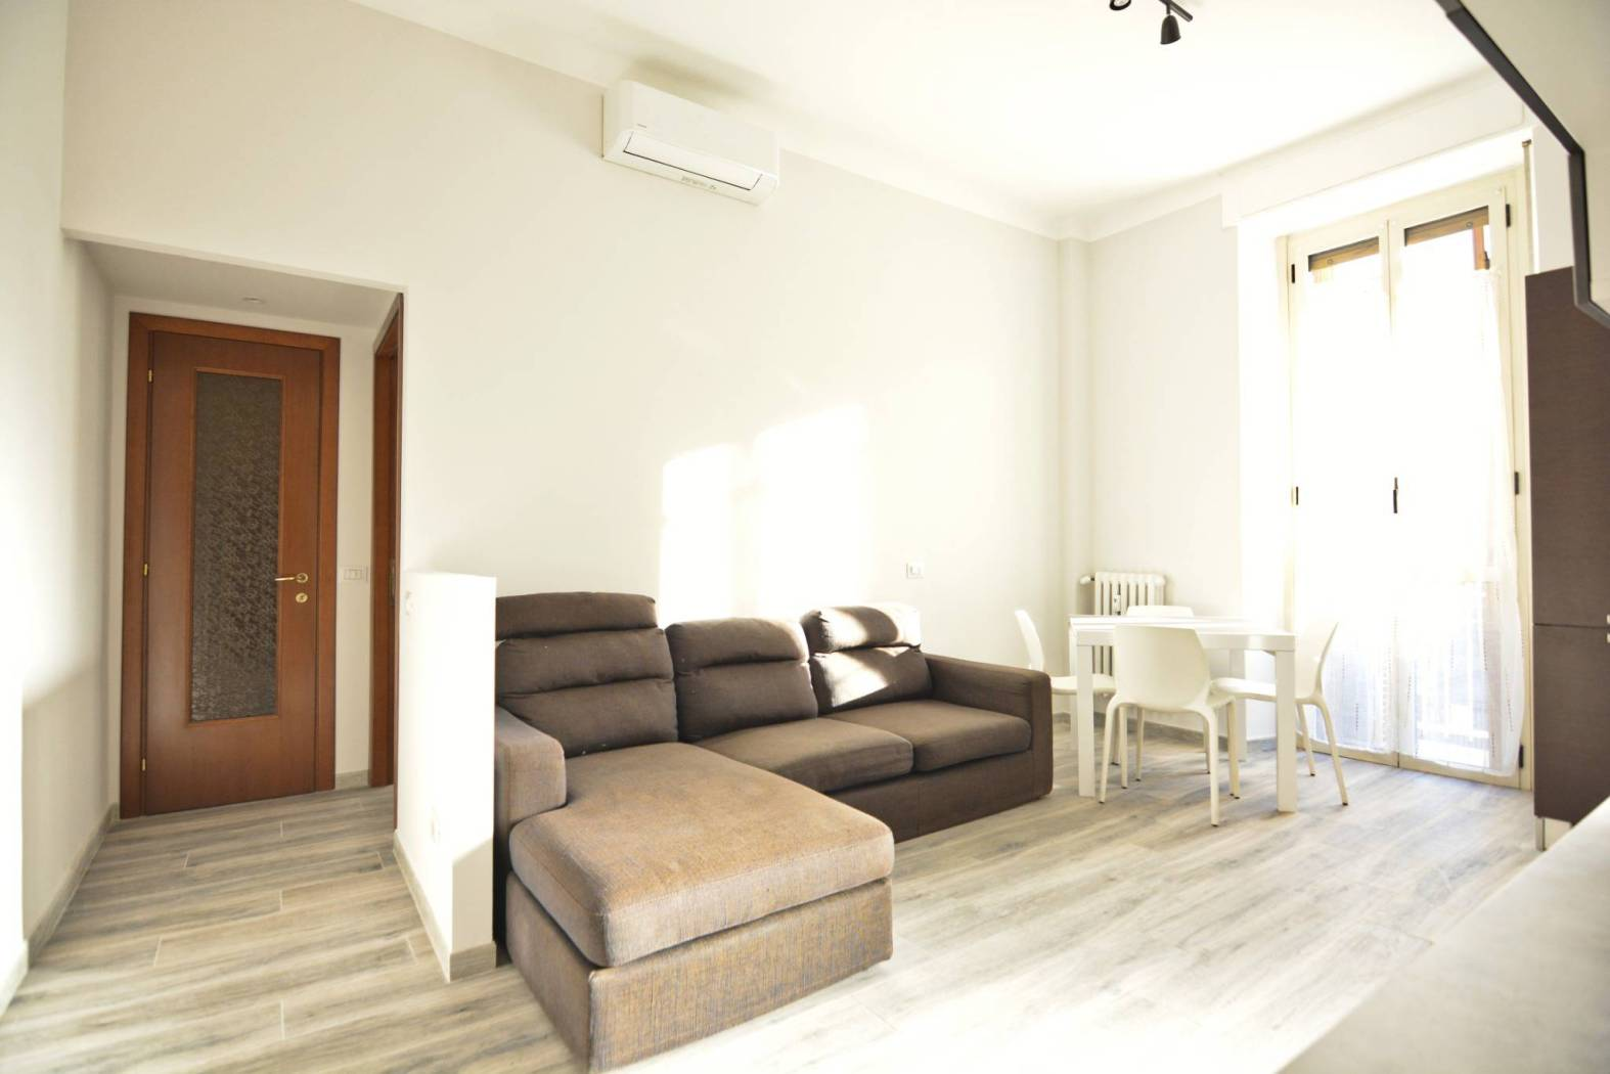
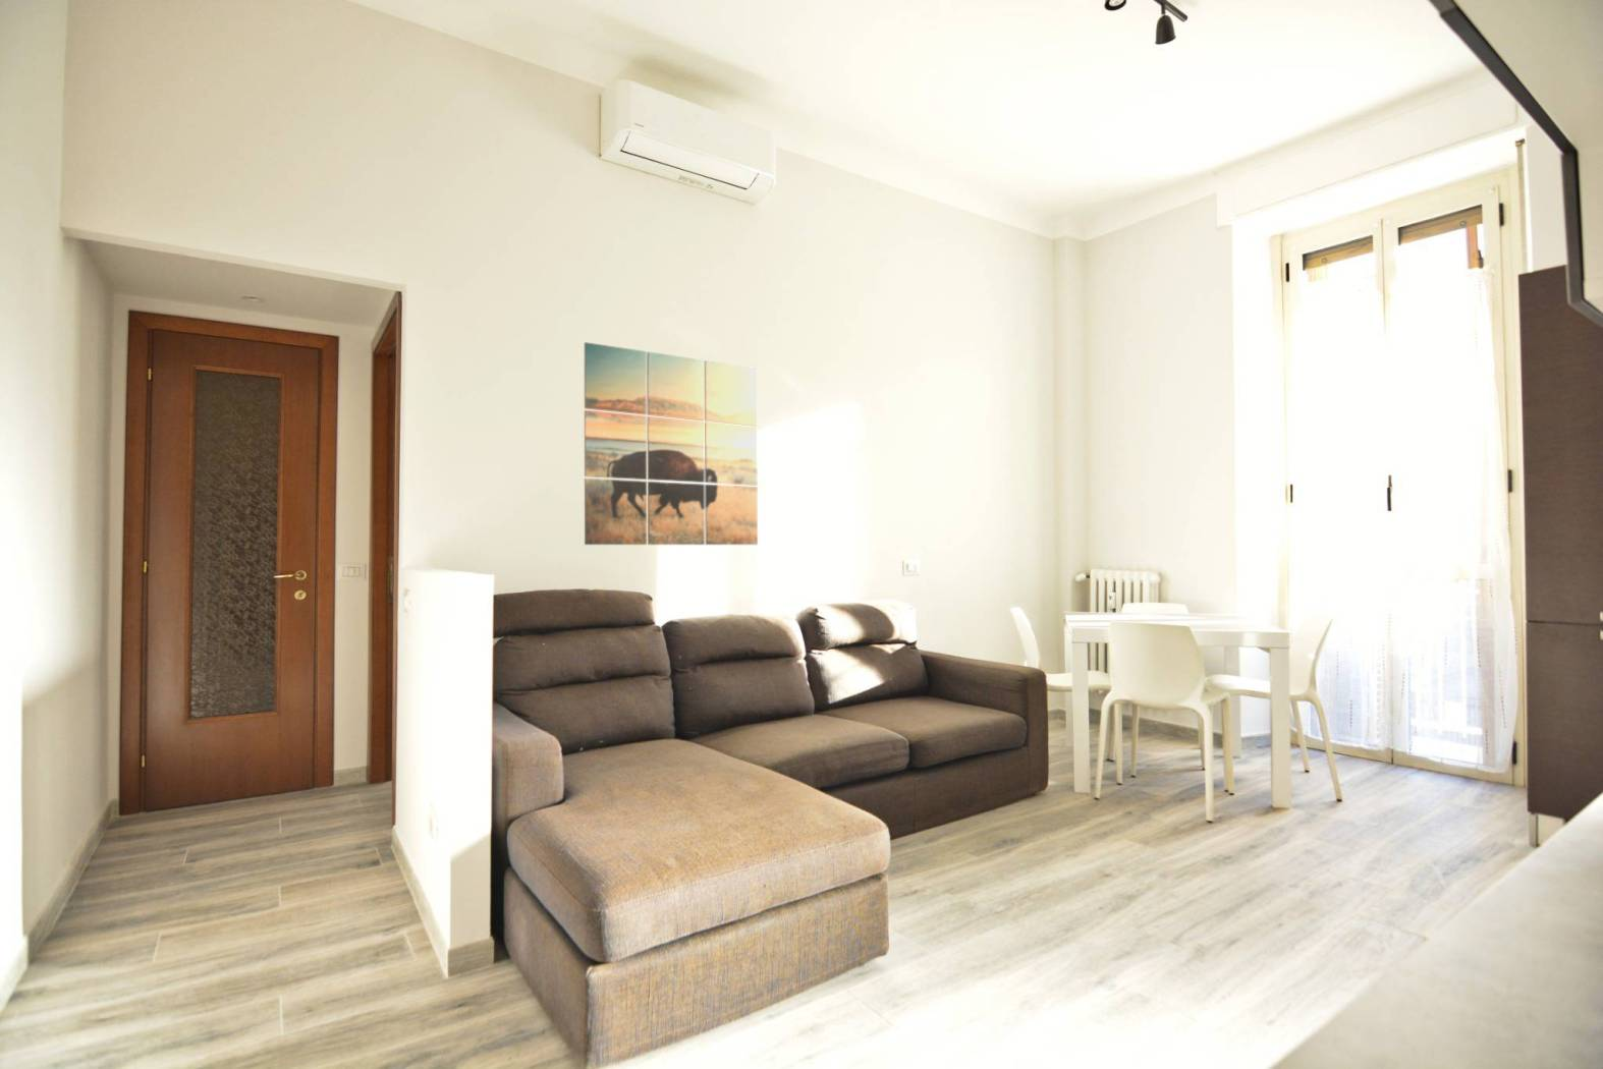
+ wall art (676, 450)
